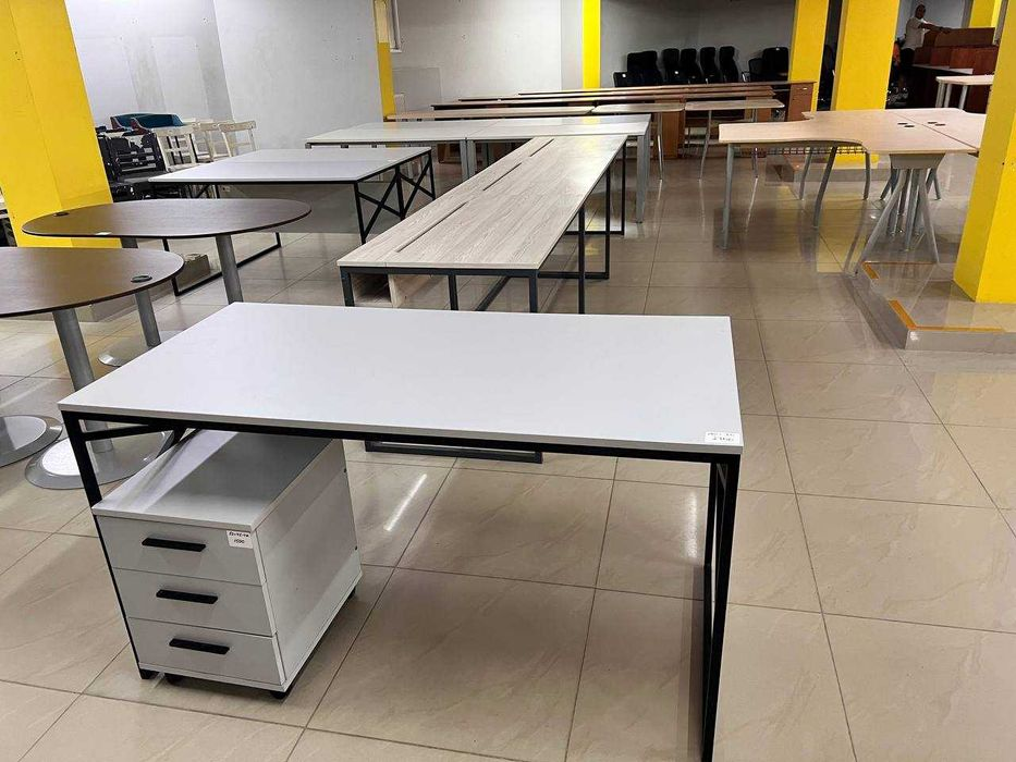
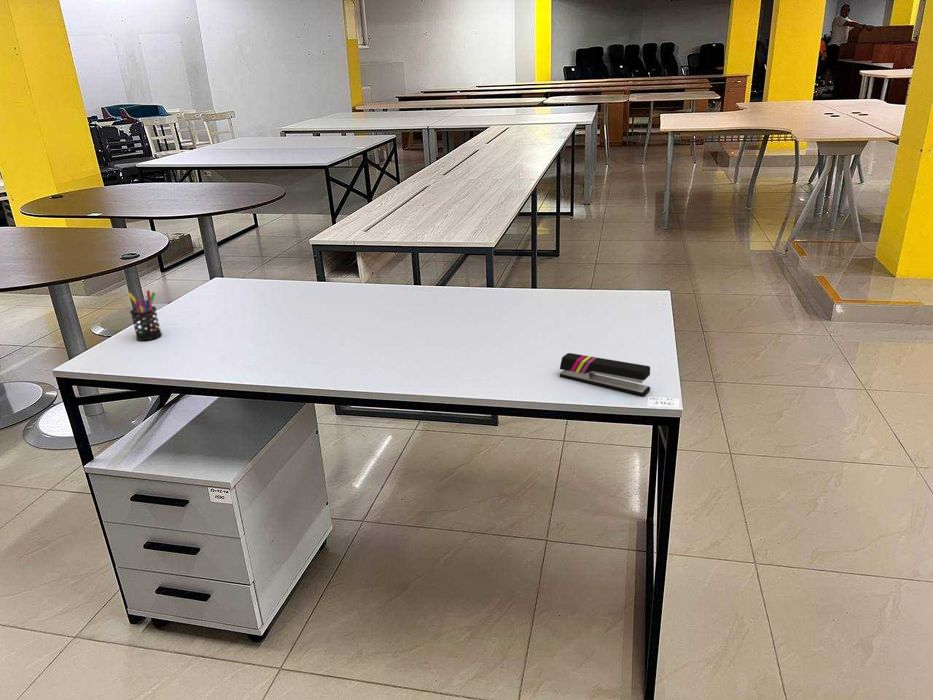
+ pen holder (147, 312)
+ stapler (603, 371)
